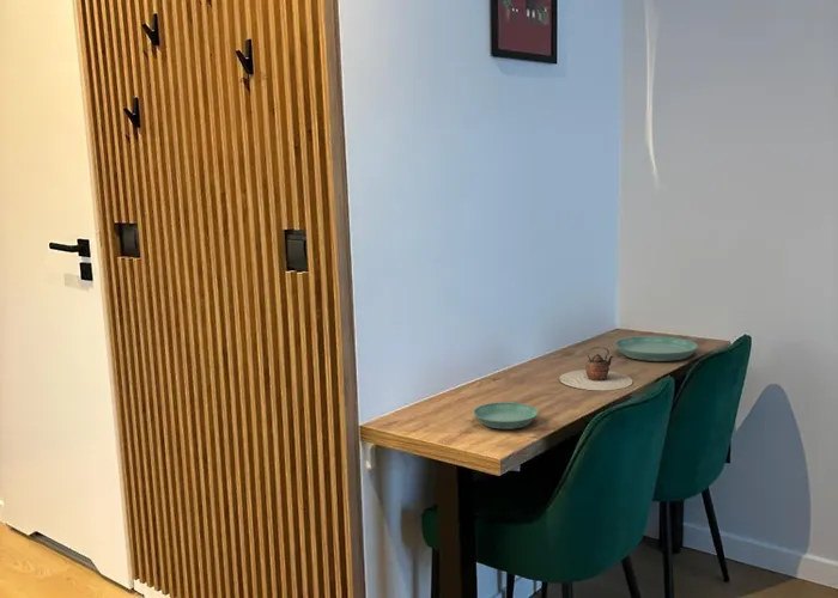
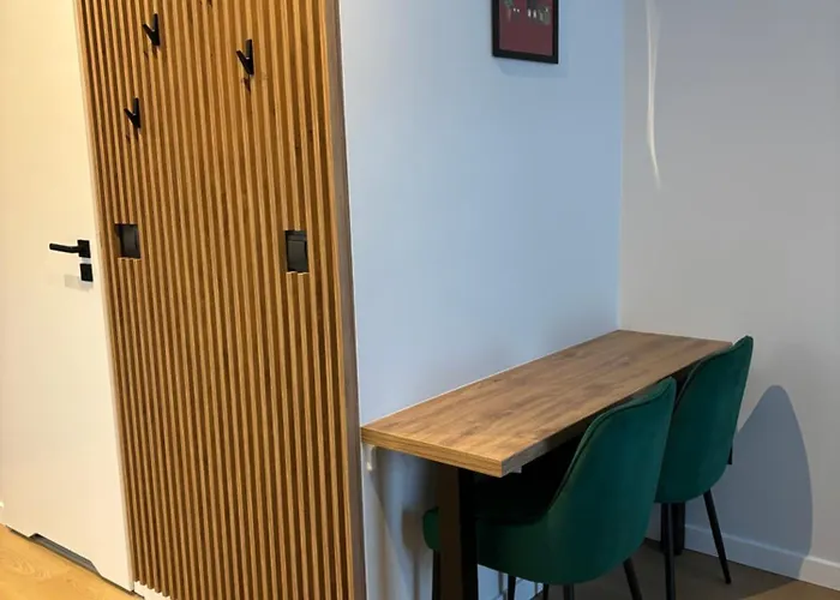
- saucer (655, 348)
- saucer (505, 416)
- teapot (595, 364)
